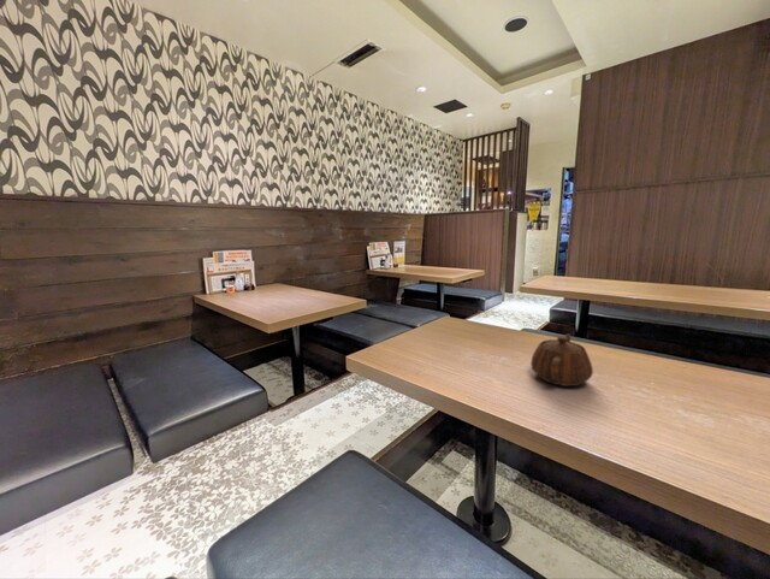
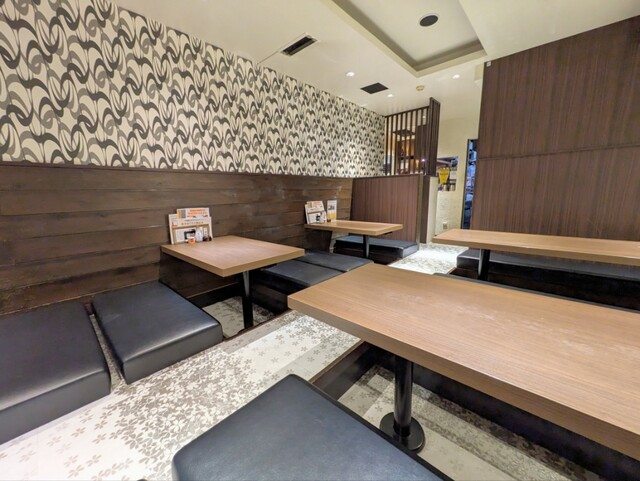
- teapot (561, 356)
